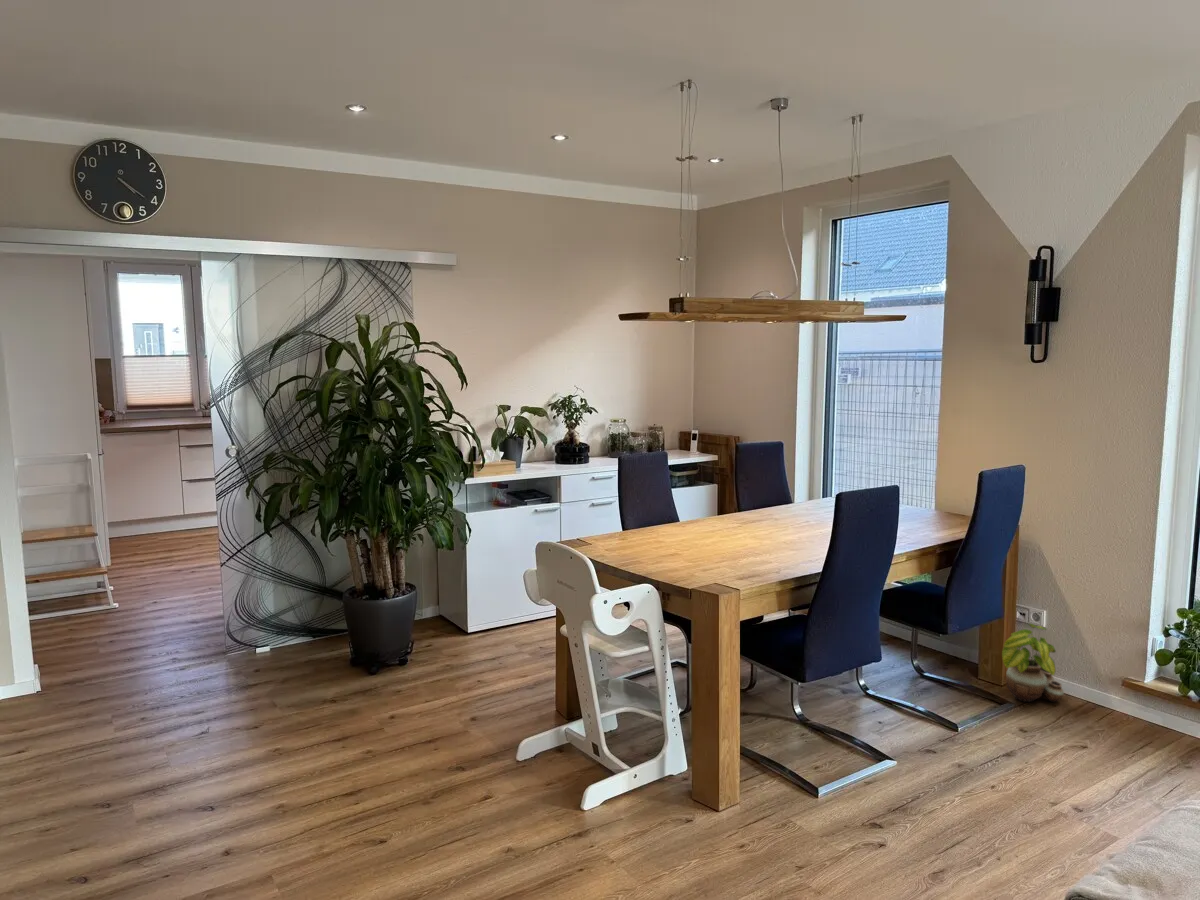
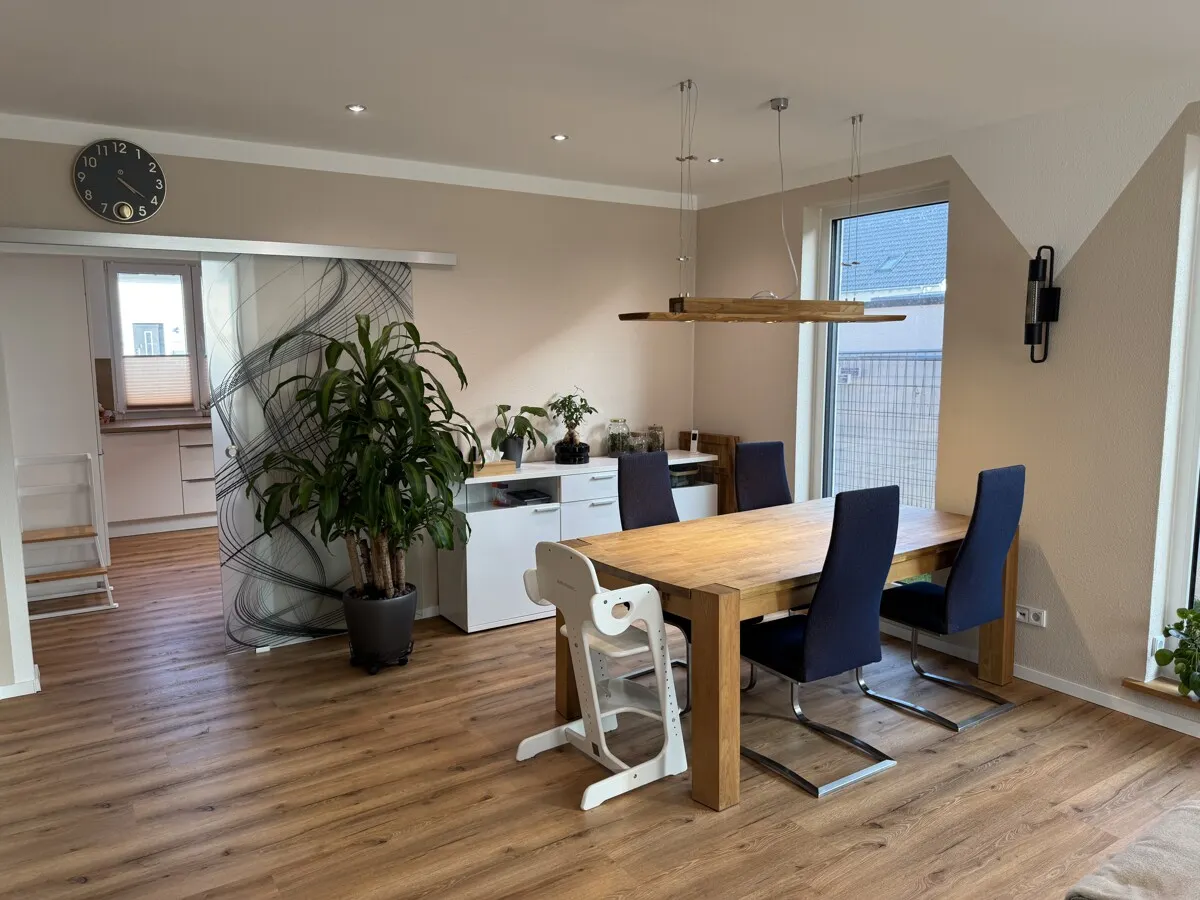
- potted plant (1034, 662)
